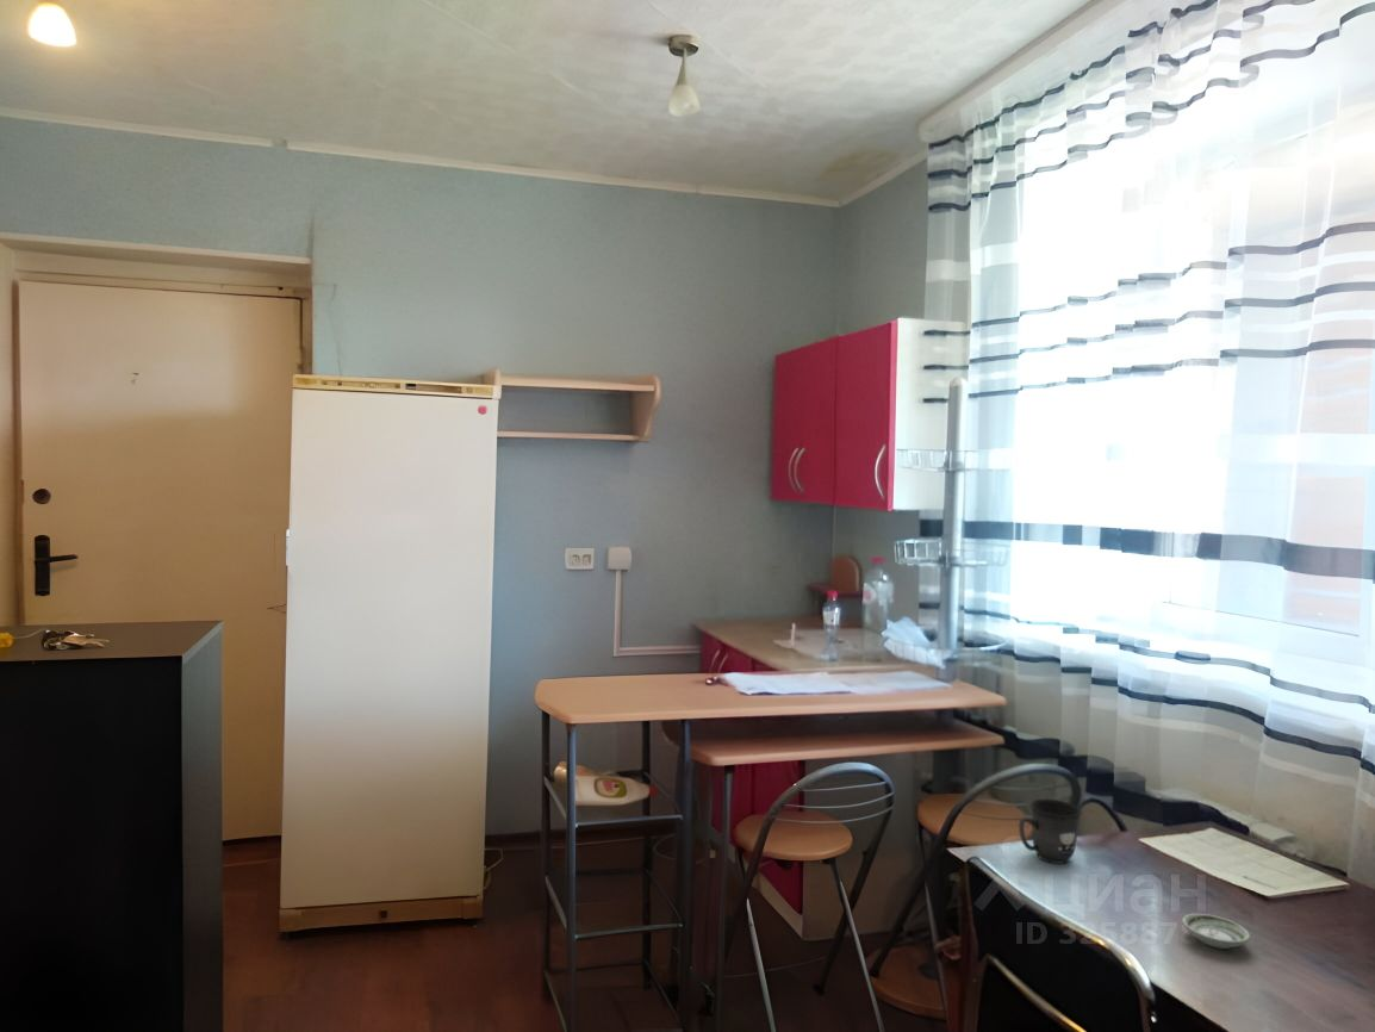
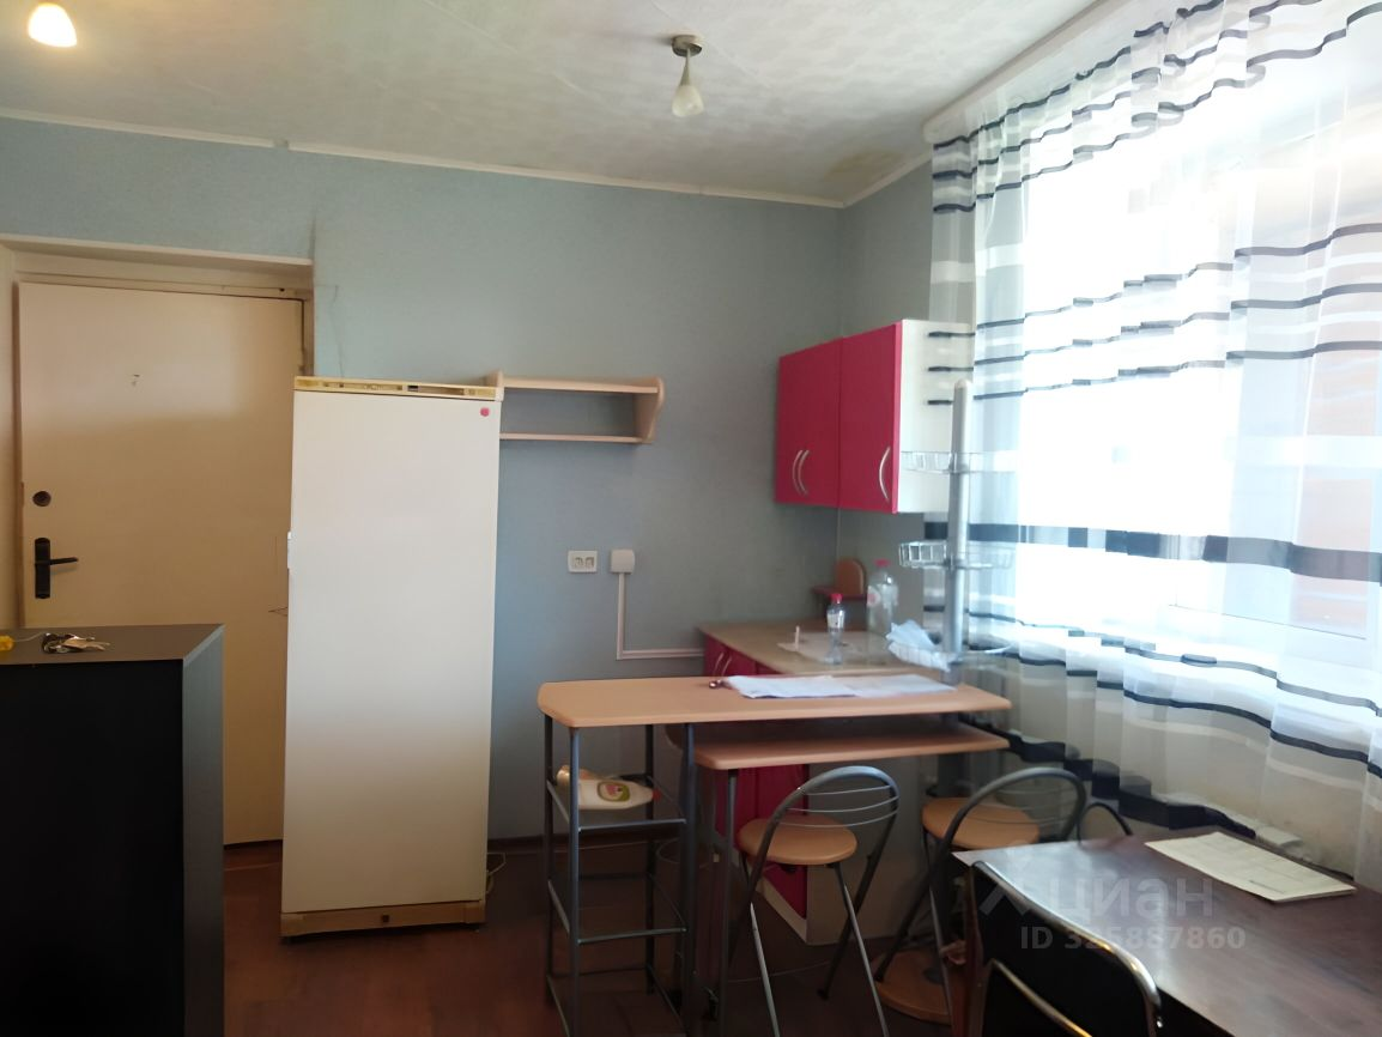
- mug (1046, 832)
- saucer (1214, 933)
